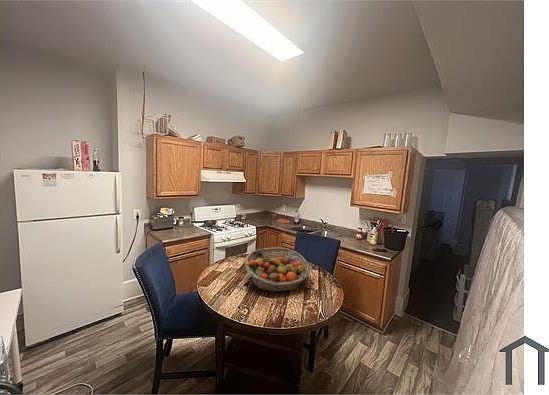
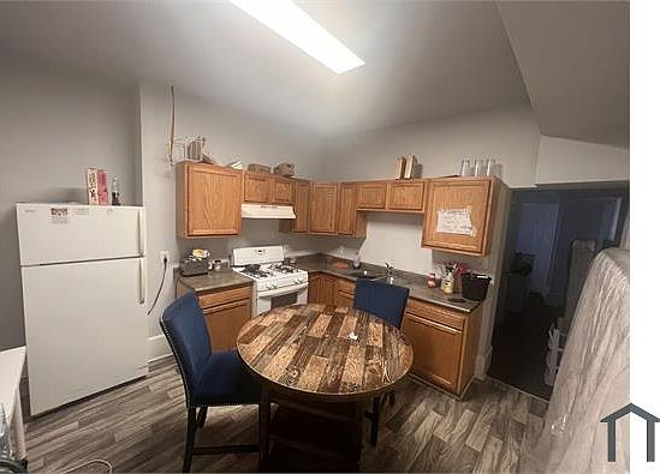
- fruit basket (277, 268)
